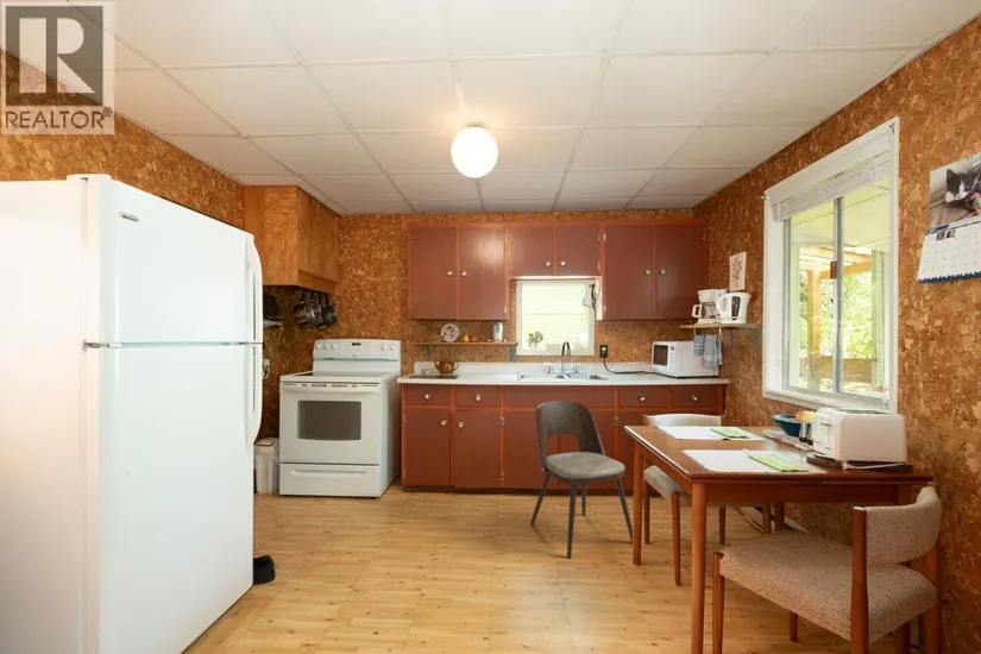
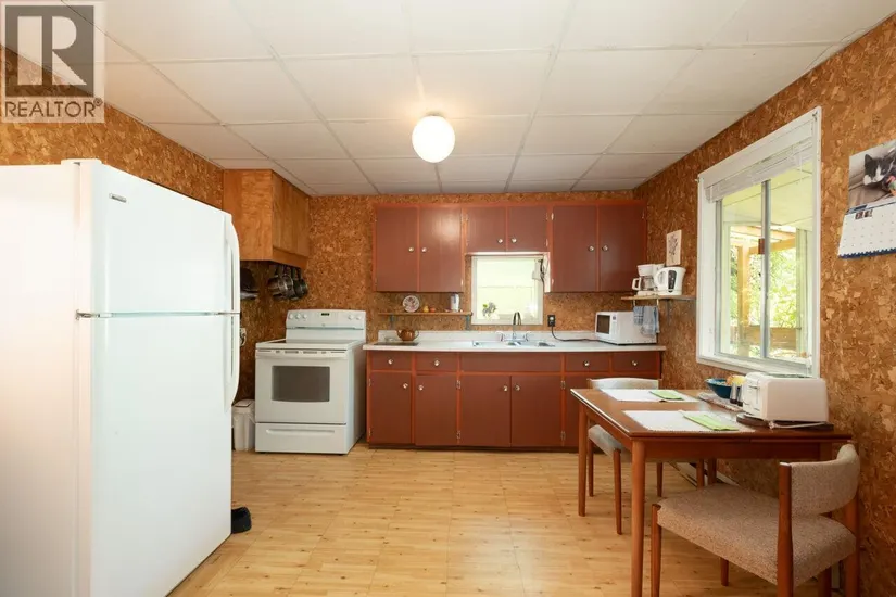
- dining chair (577, 469)
